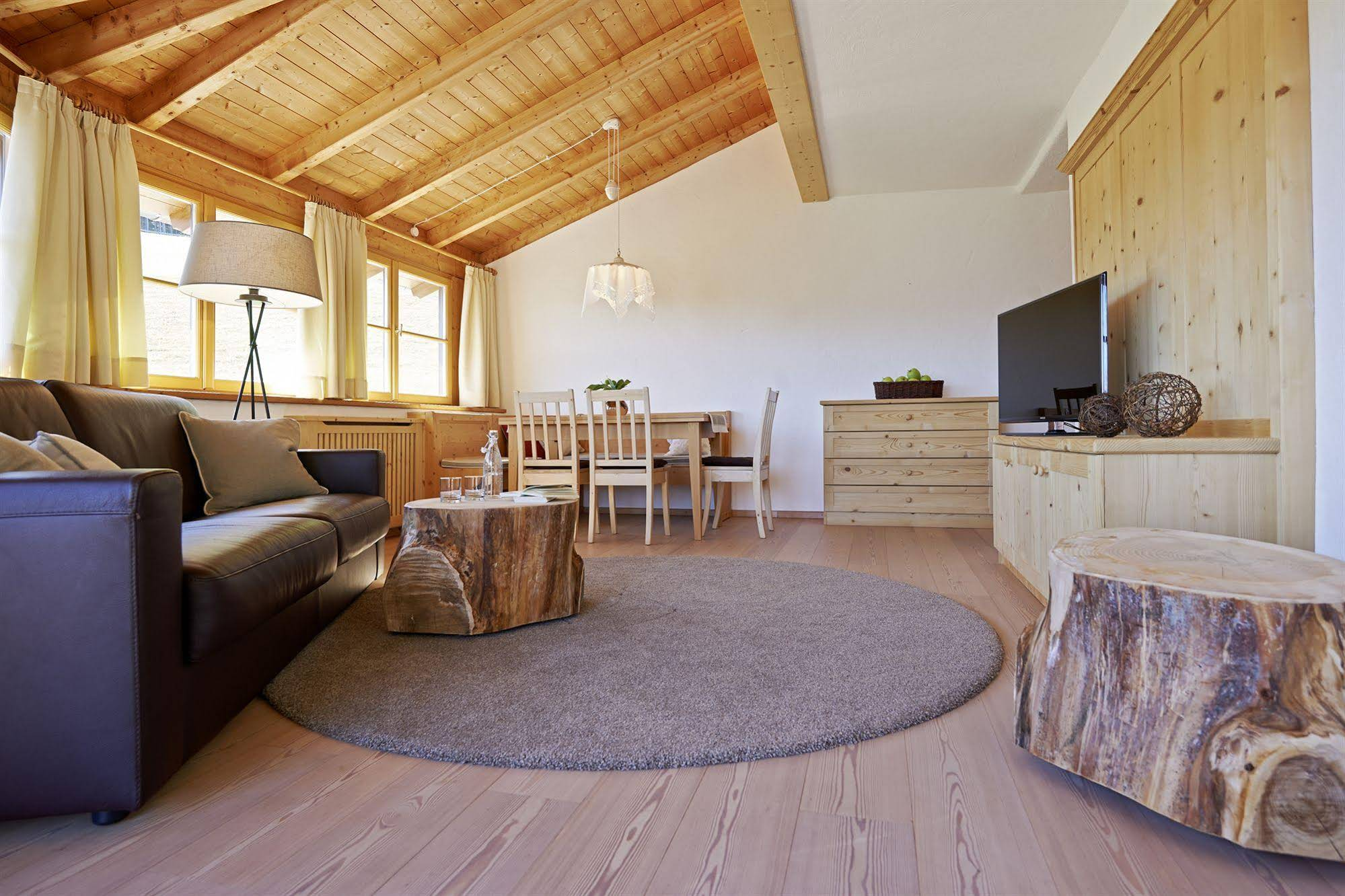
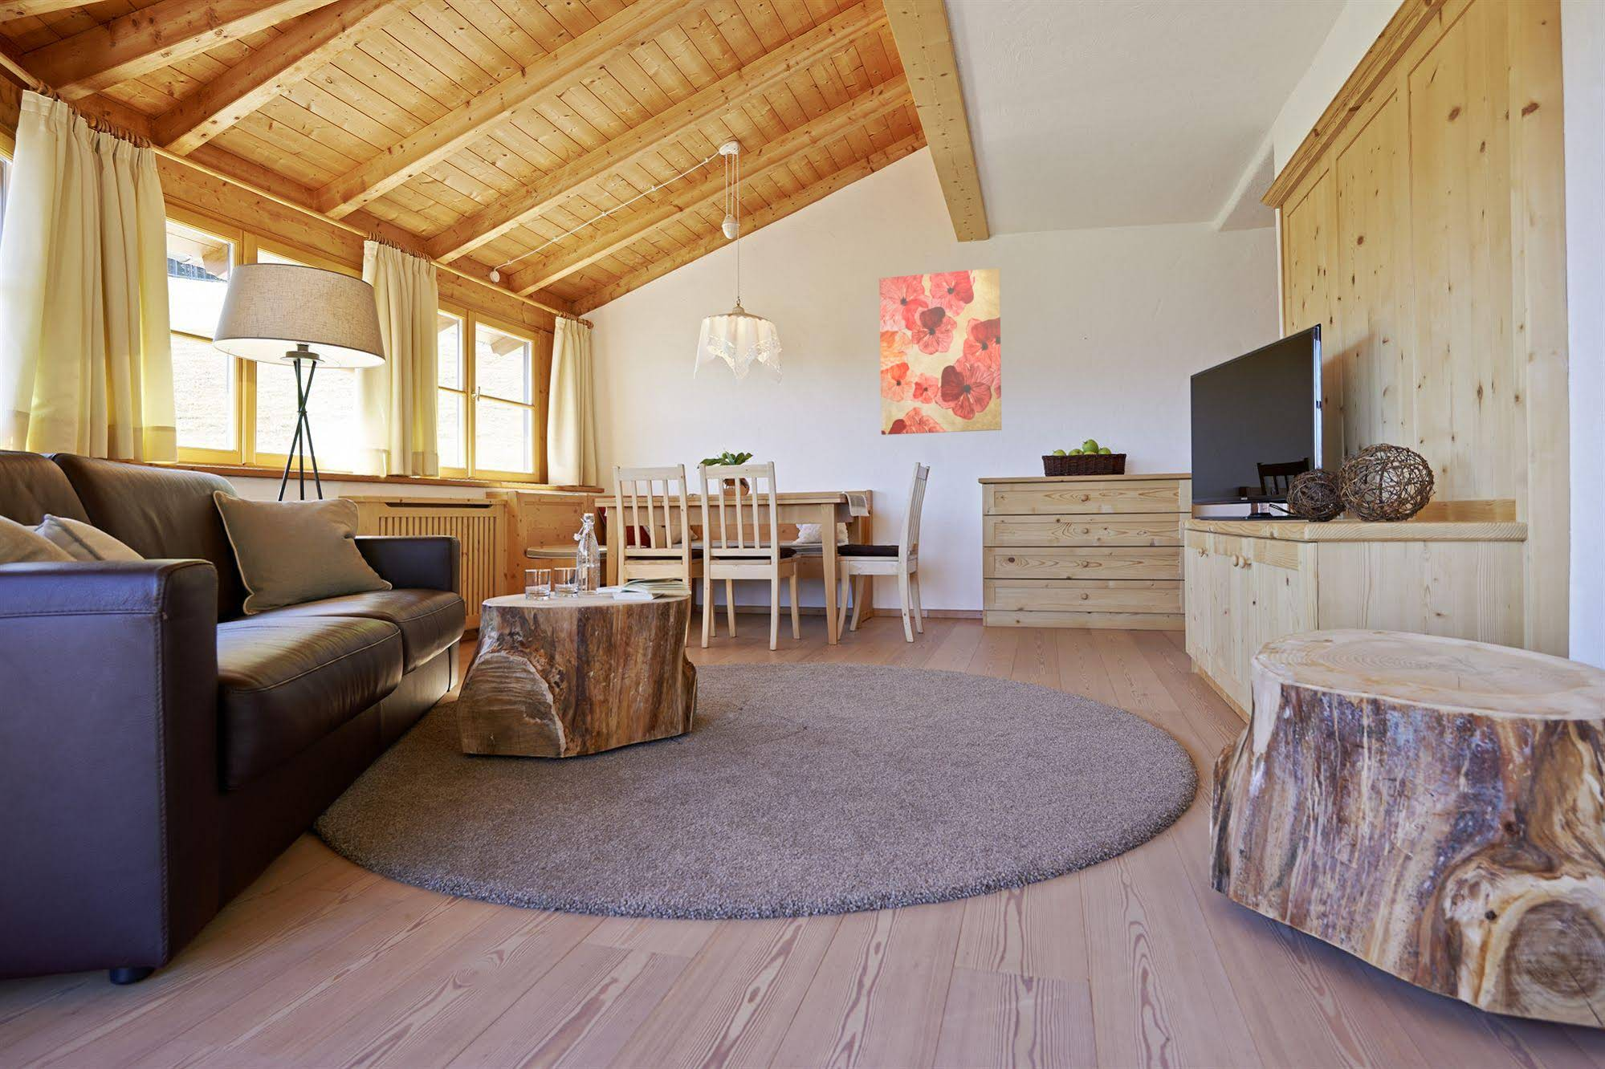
+ wall art (939, 352)
